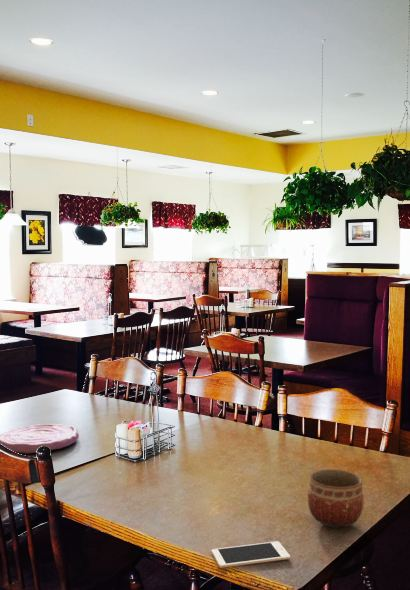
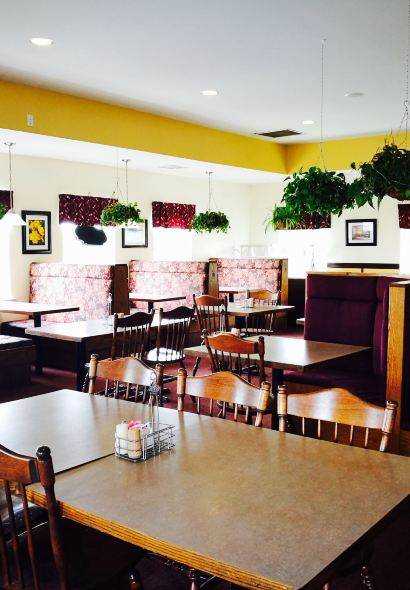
- cell phone (250, 554)
- bowl (335, 500)
- plate (38, 437)
